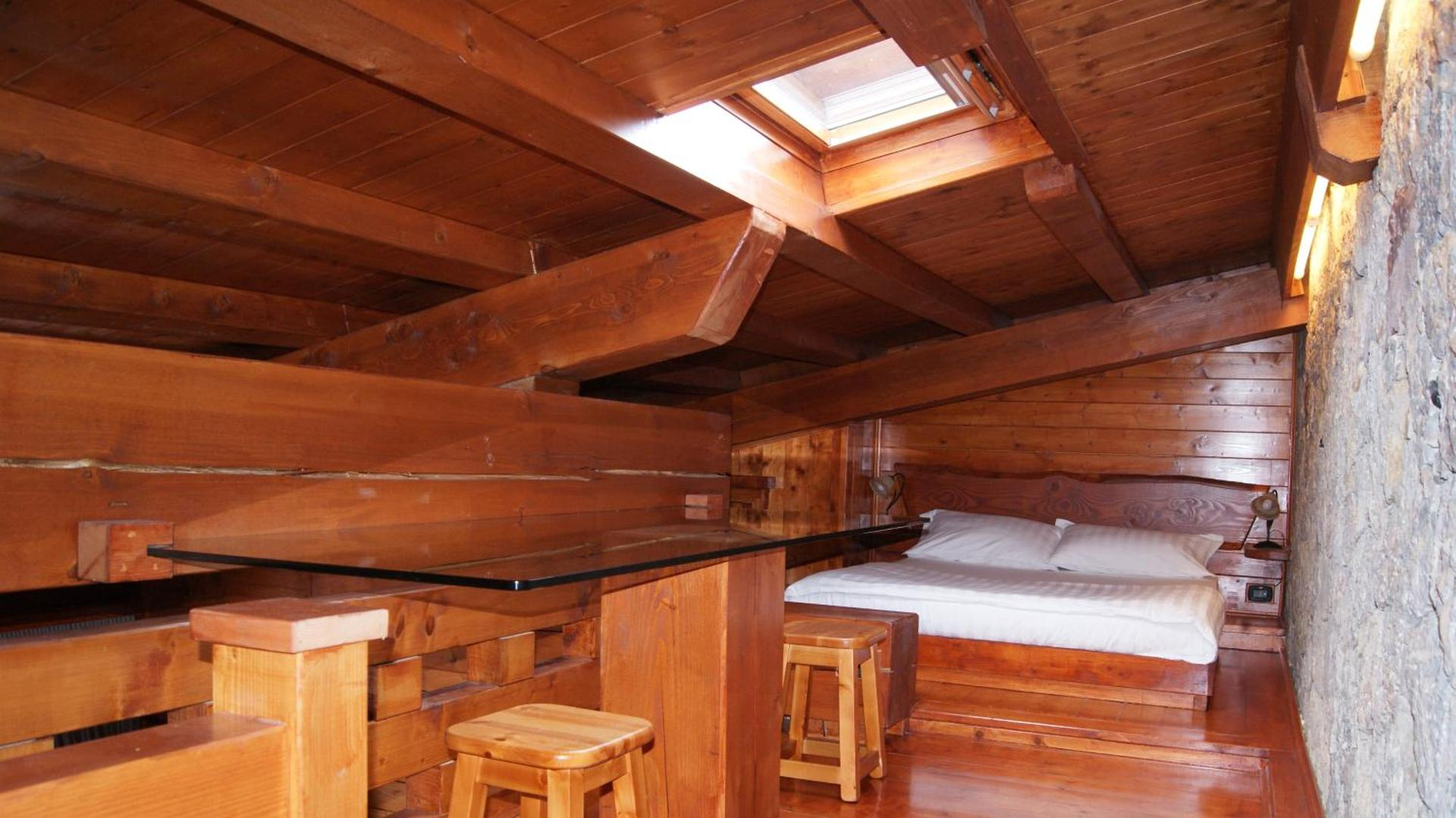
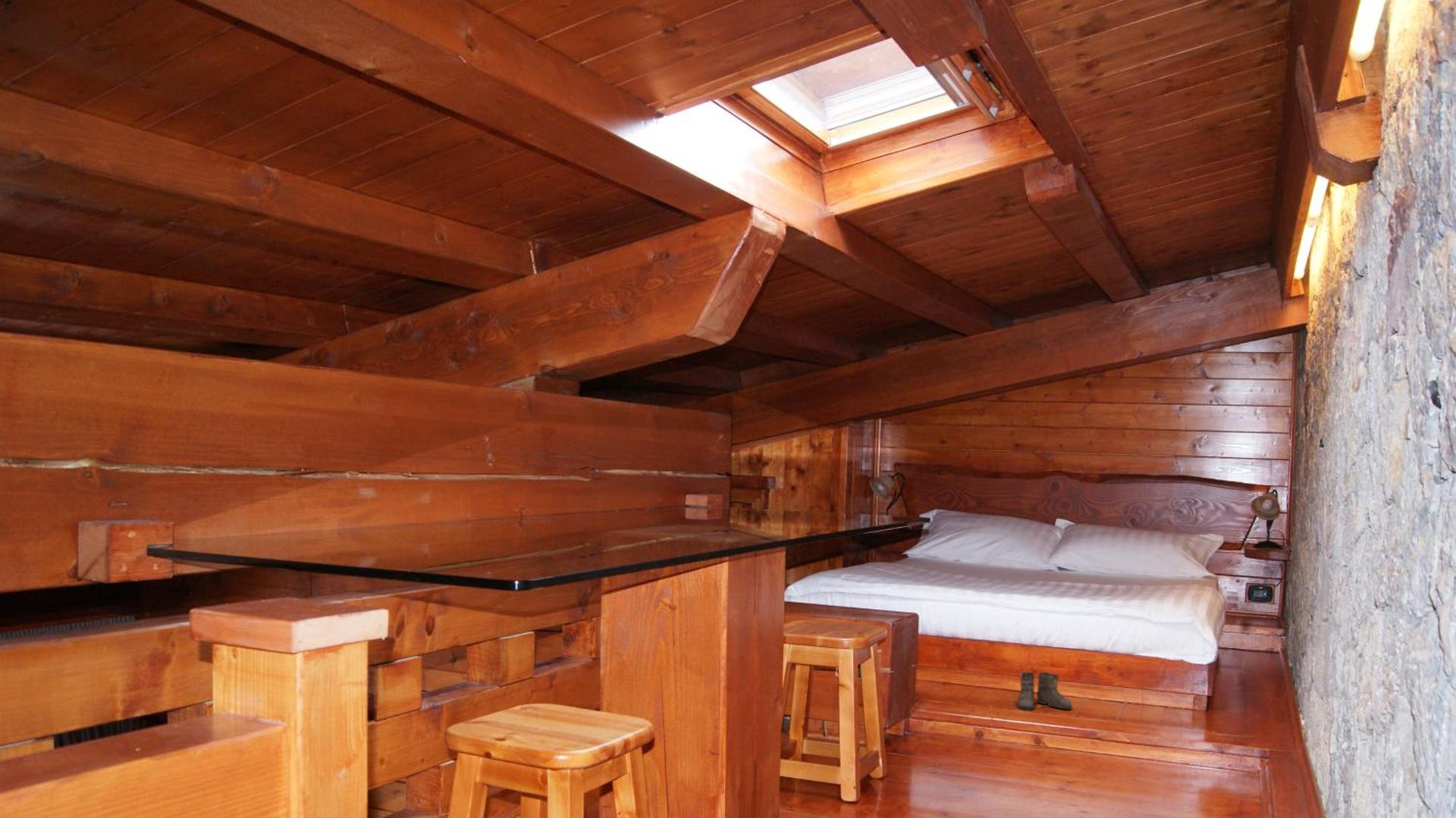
+ boots (1039, 690)
